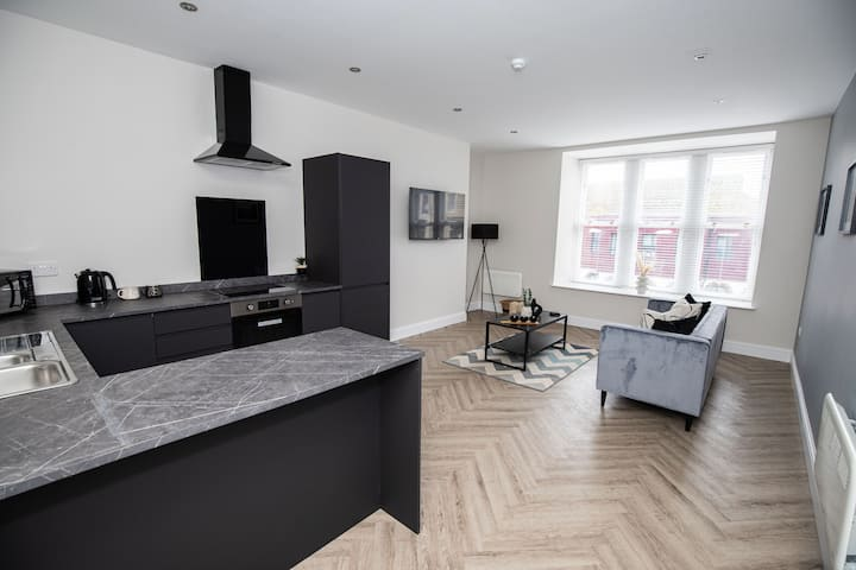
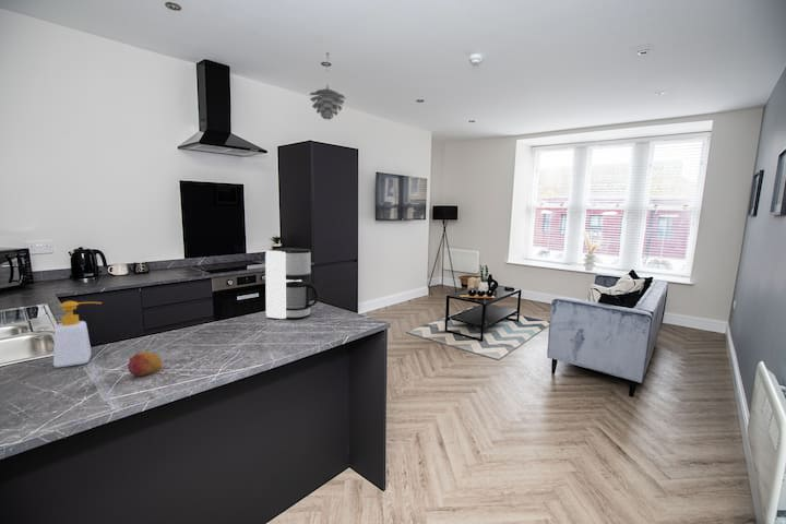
+ coffee maker (296, 283)
+ pendant light (327, 86)
+ soap bottle (79, 331)
+ fruit (144, 362)
